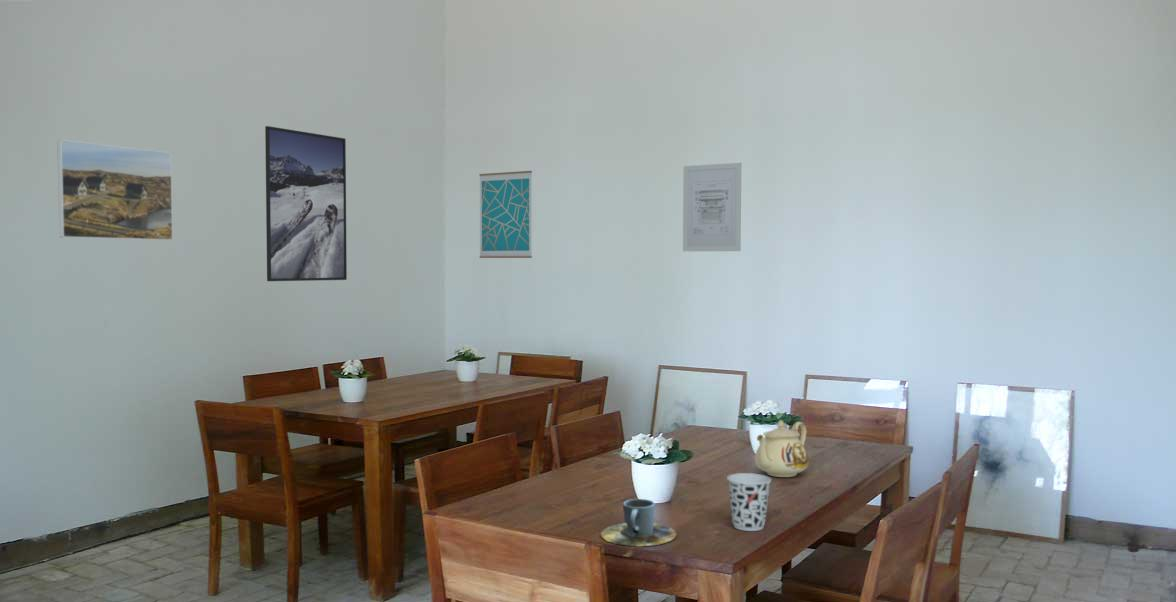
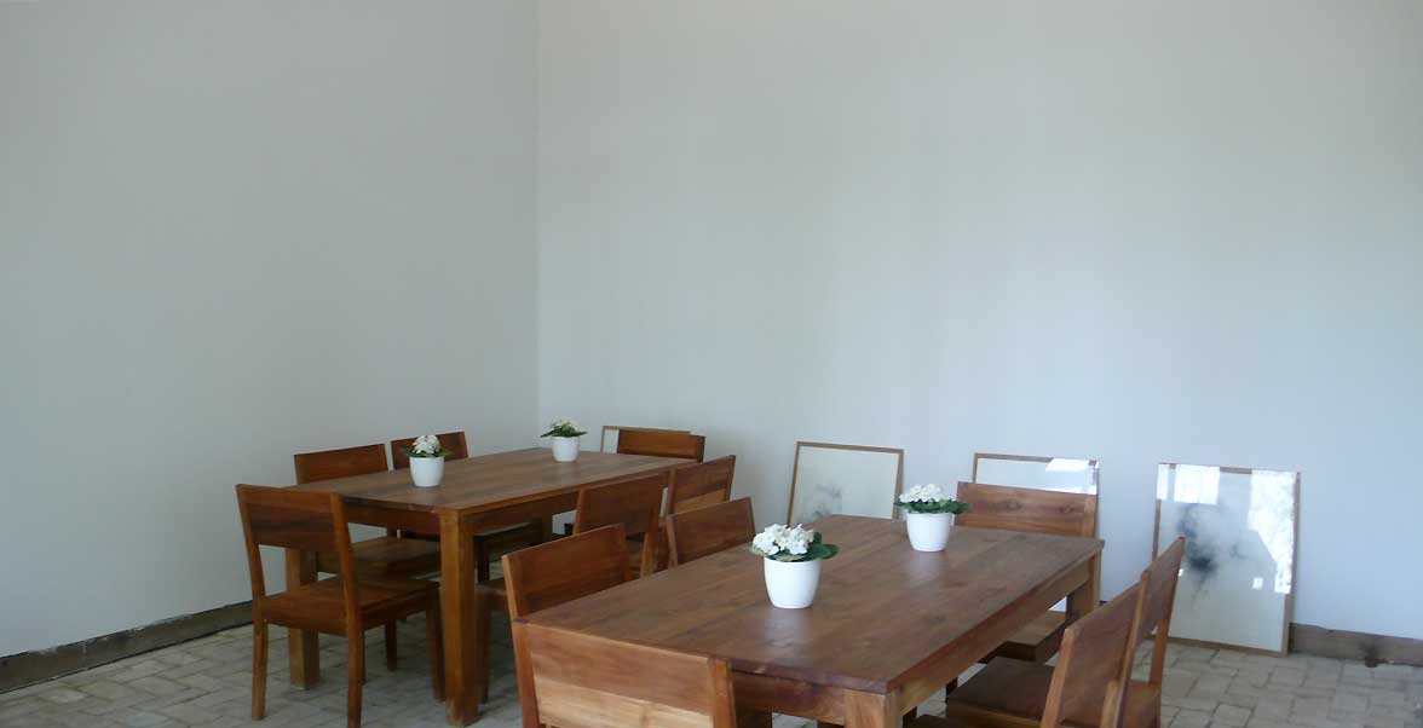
- wall art (711, 208)
- teapot (781, 447)
- wall art (505, 215)
- cup (638, 518)
- cup (748, 502)
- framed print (307, 206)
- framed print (118, 192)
